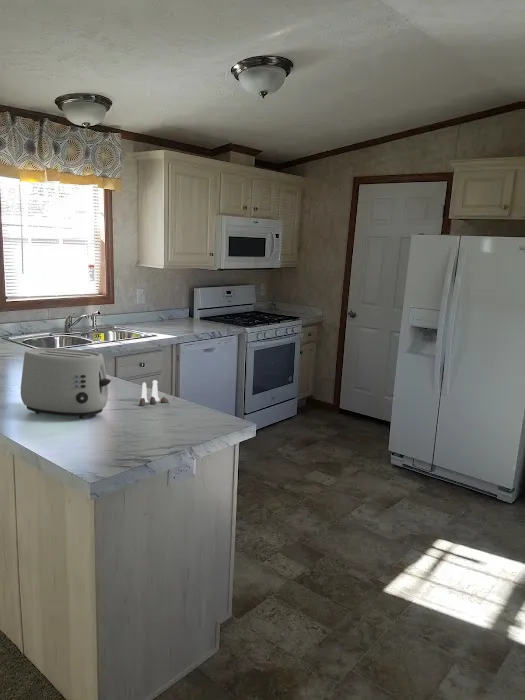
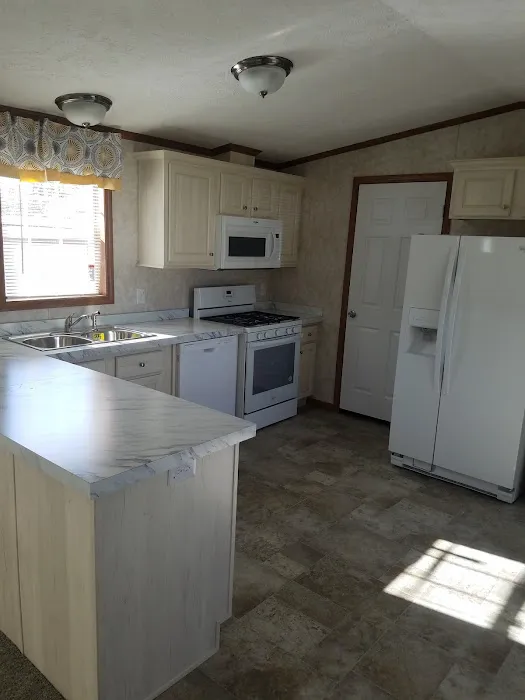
- salt and pepper shaker set (152, 391)
- toaster (64, 383)
